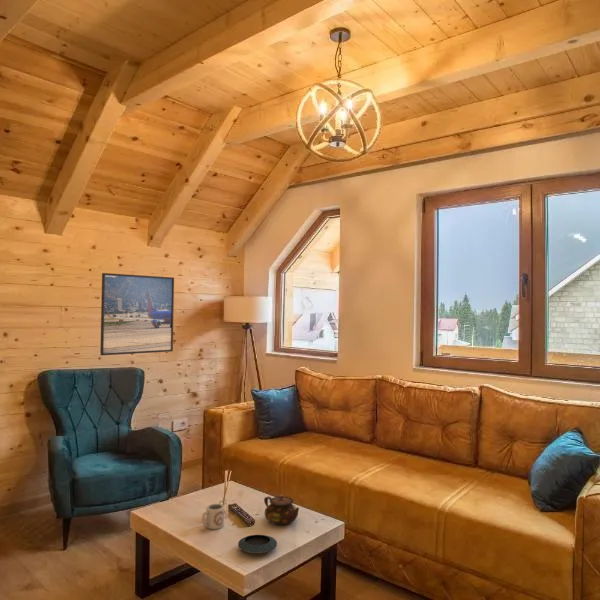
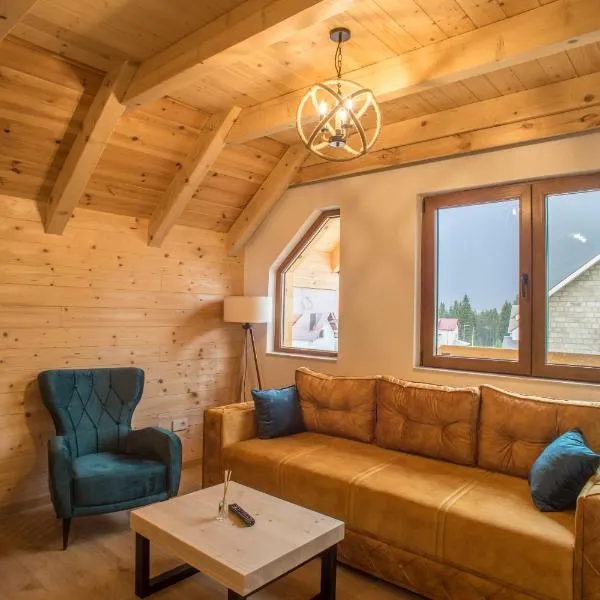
- saucer (257, 542)
- cup (212, 517)
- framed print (139, 314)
- teapot (281, 508)
